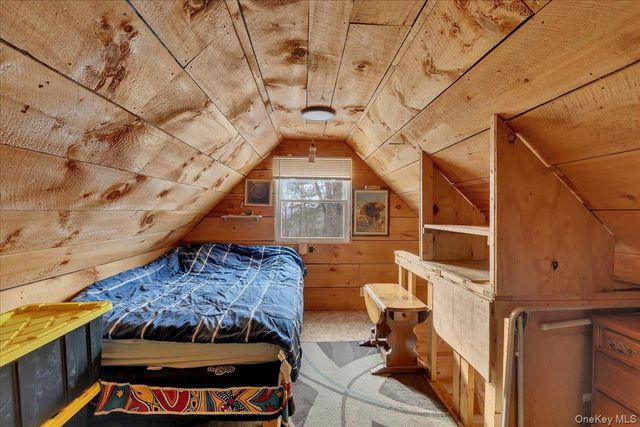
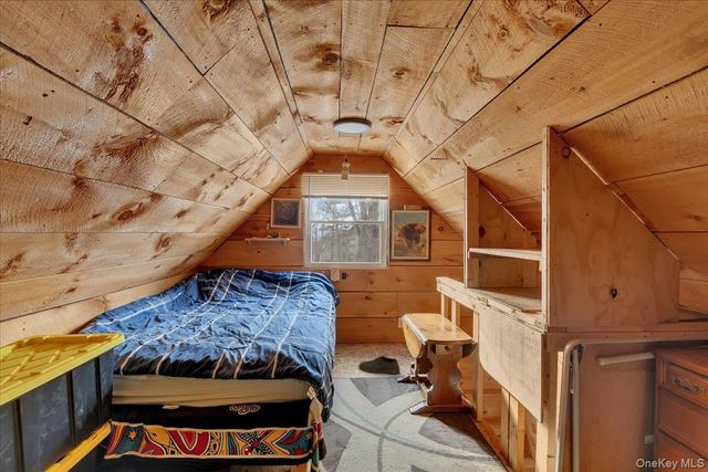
+ shoe (378, 363)
